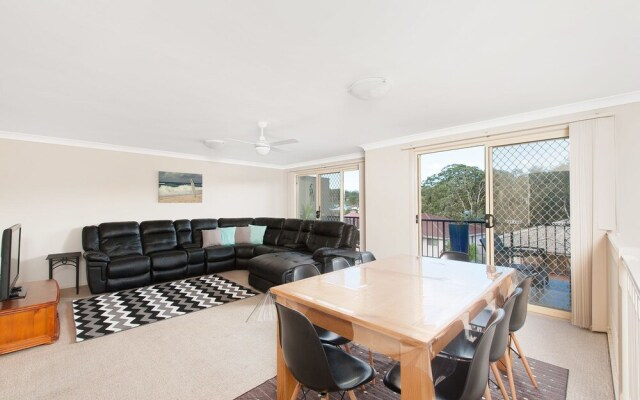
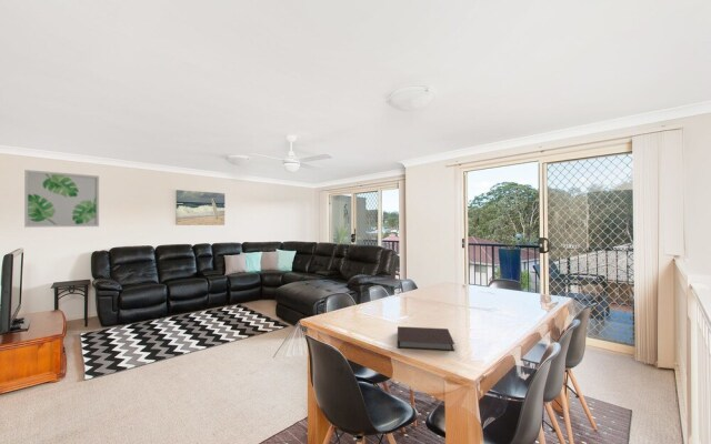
+ wall art (63, 200)
+ notebook (423, 336)
